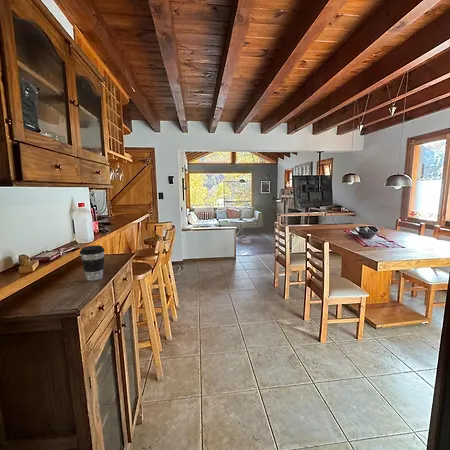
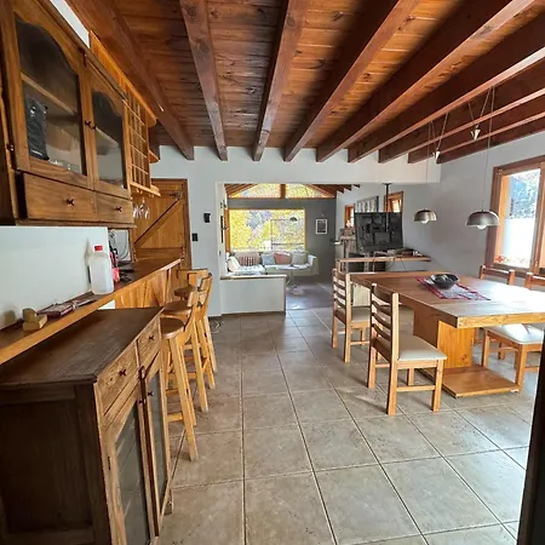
- coffee cup (93, 262)
